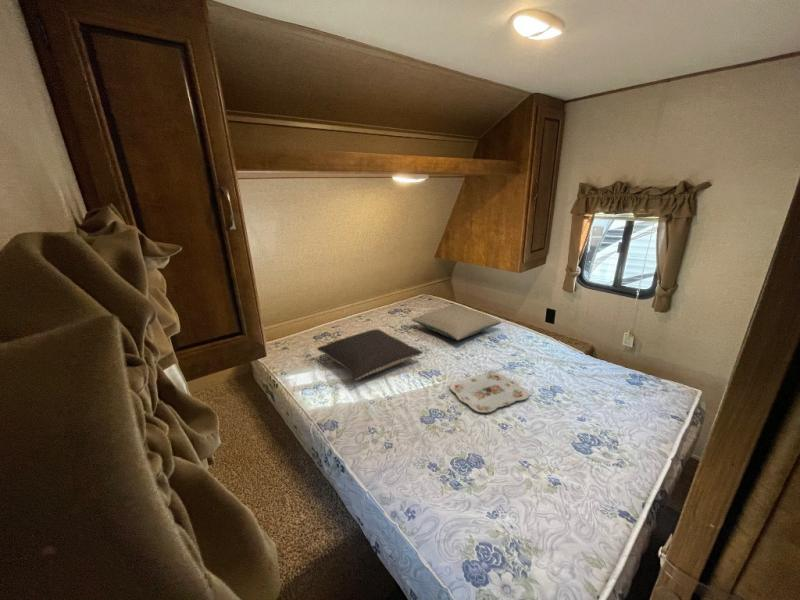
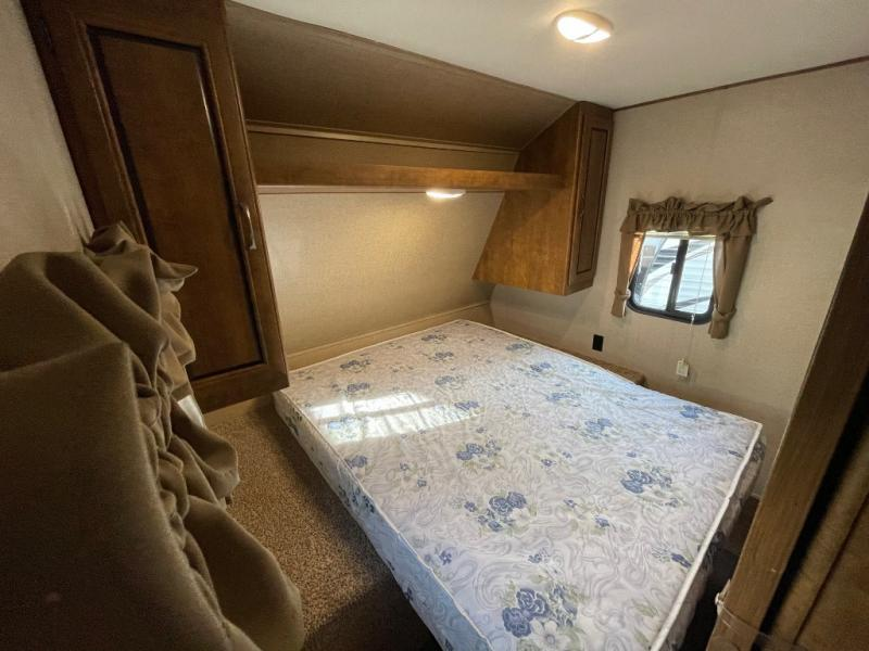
- pillow (368, 350)
- pillow (455, 321)
- serving tray (488, 390)
